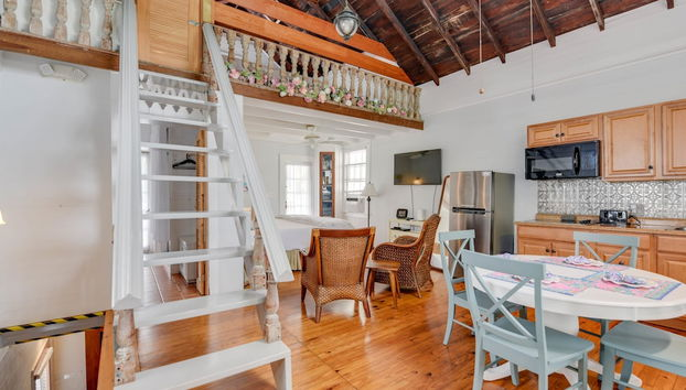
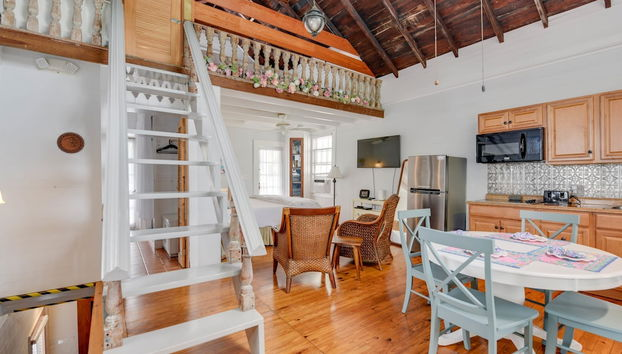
+ decorative plate (71, 142)
